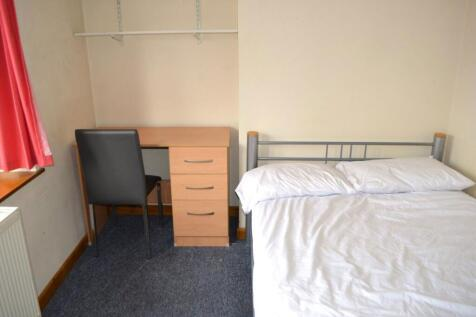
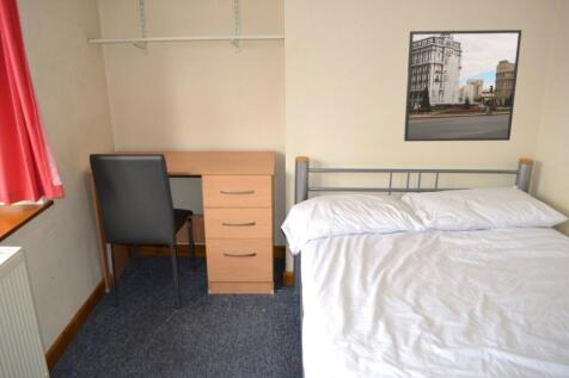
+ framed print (460, 87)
